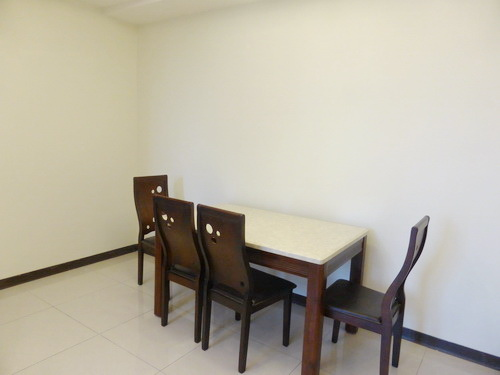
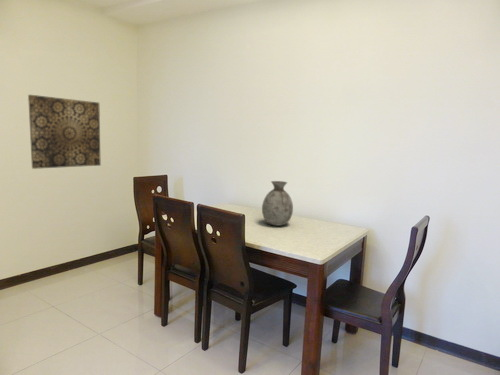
+ wall art (67, 133)
+ vase (277, 203)
